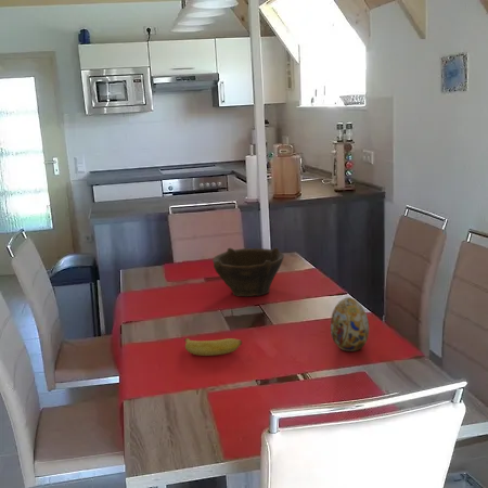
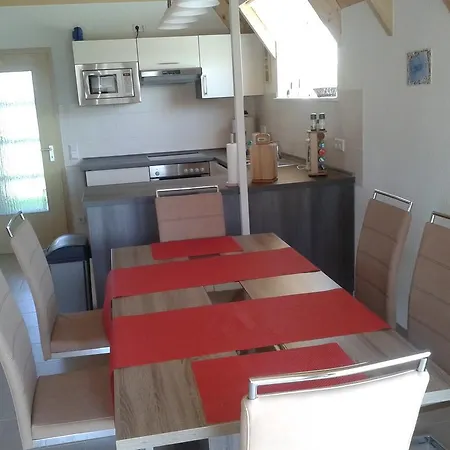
- banana (213, 344)
- bowl (247, 272)
- decorative egg (349, 322)
